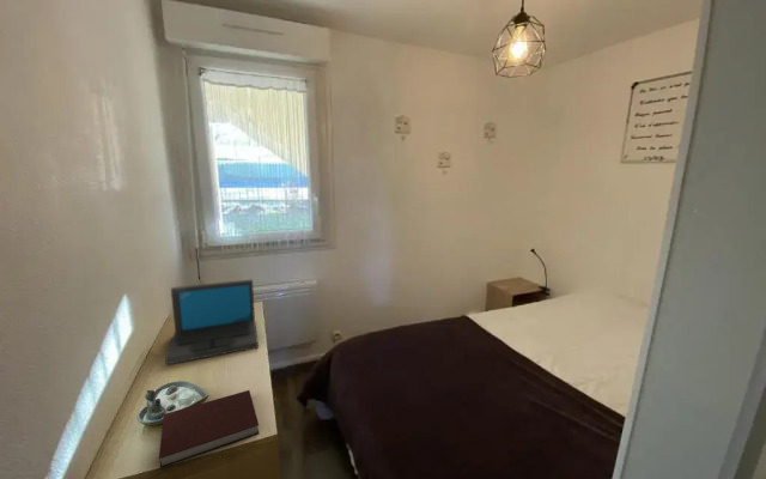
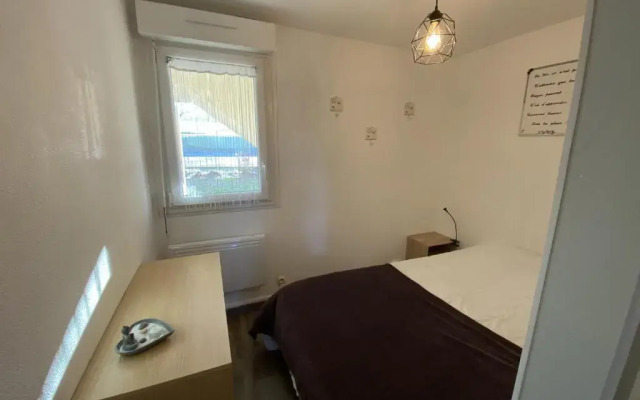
- notebook (211, 423)
- laptop (213, 316)
